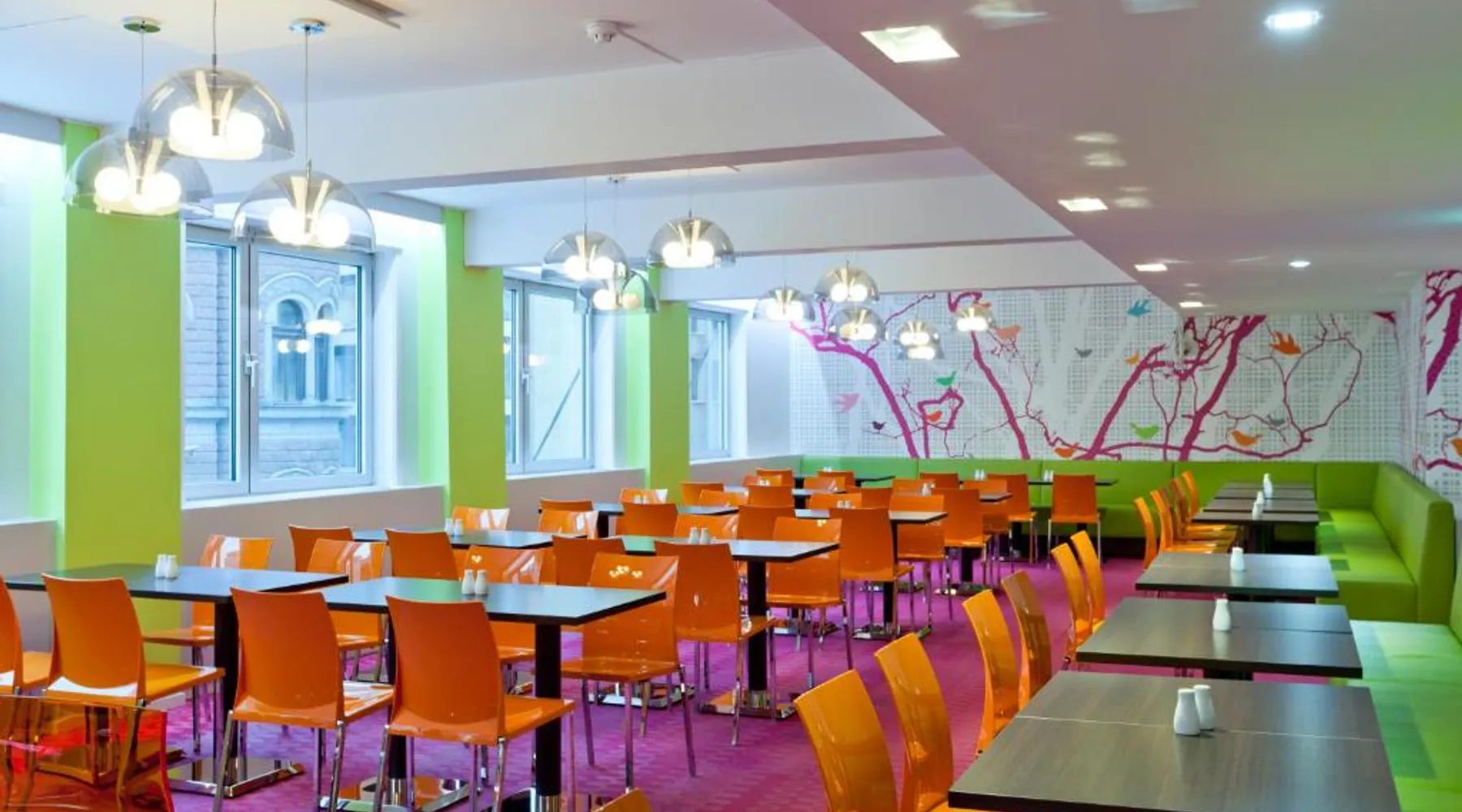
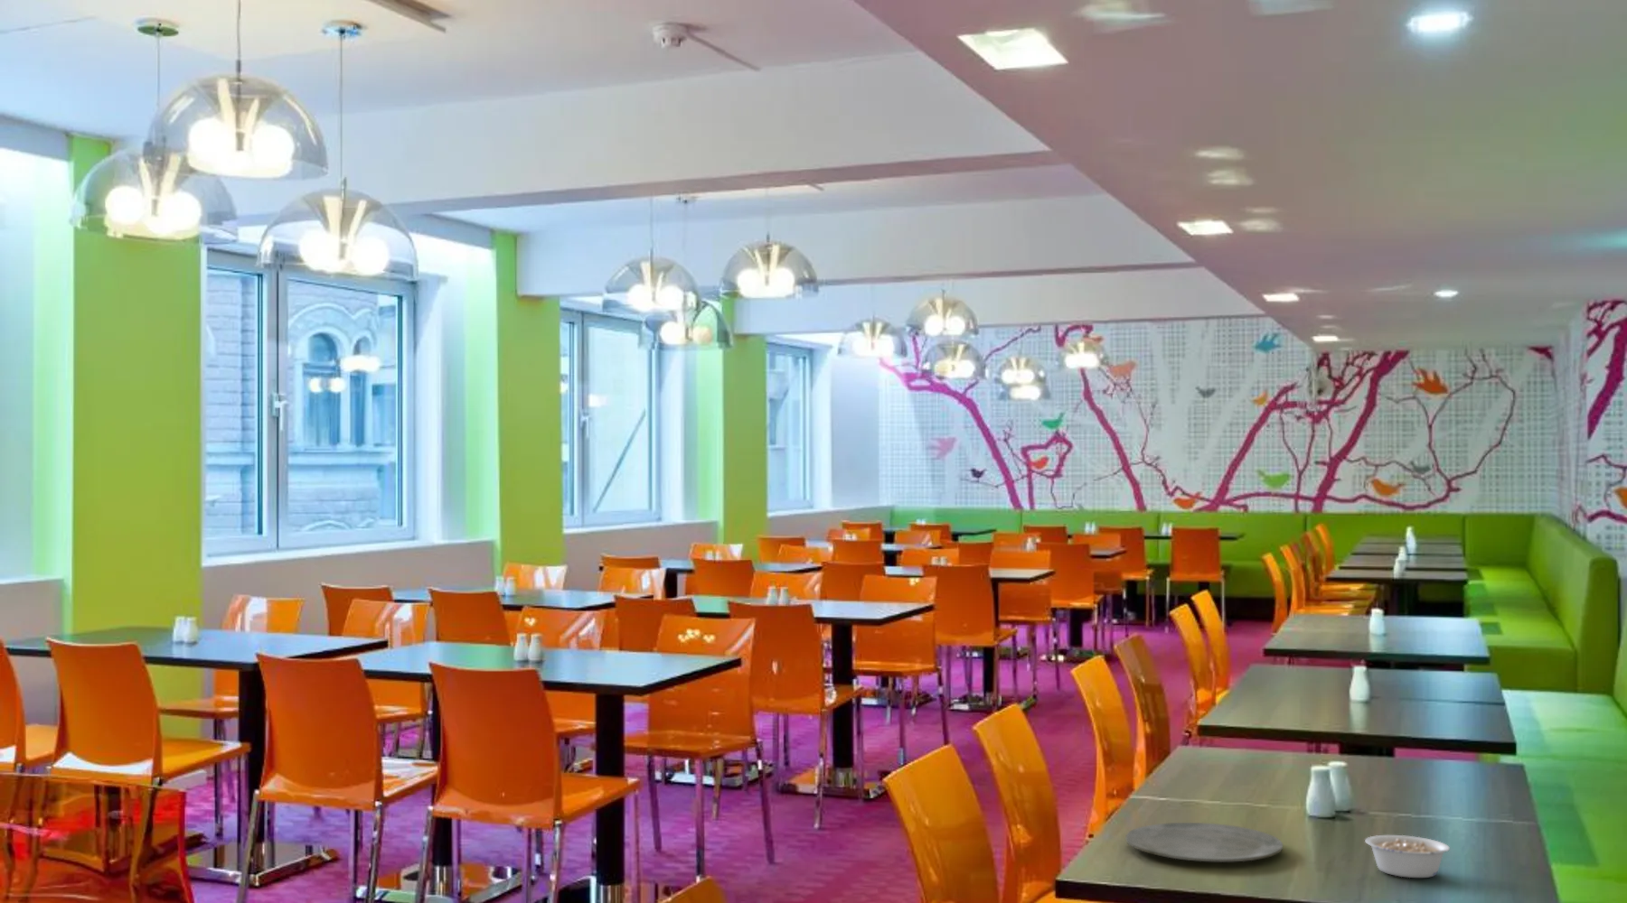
+ legume (1410, 855)
+ plate (1203, 843)
